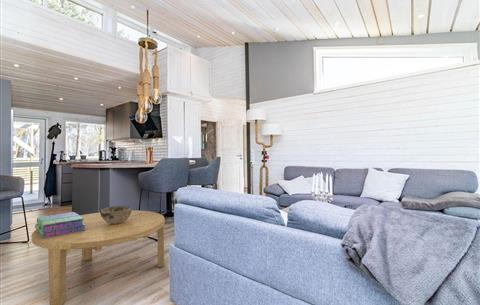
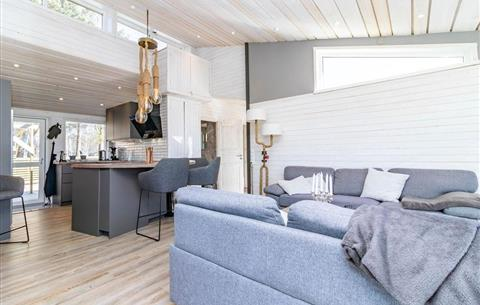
- coffee table (105, 245)
- stack of books (60, 223)
- decorative bowl (116, 215)
